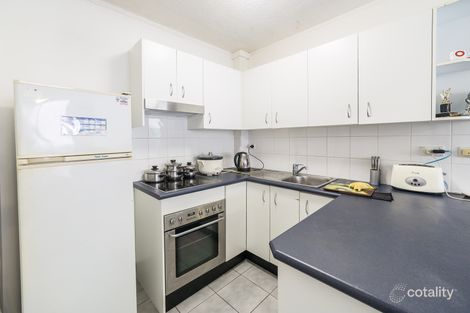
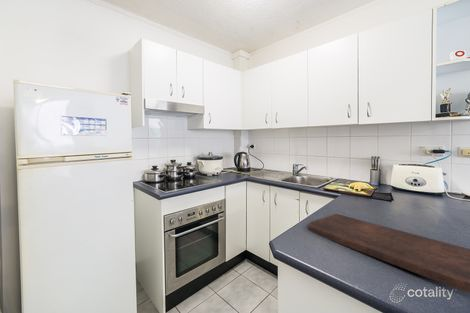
+ cutting board (383, 240)
